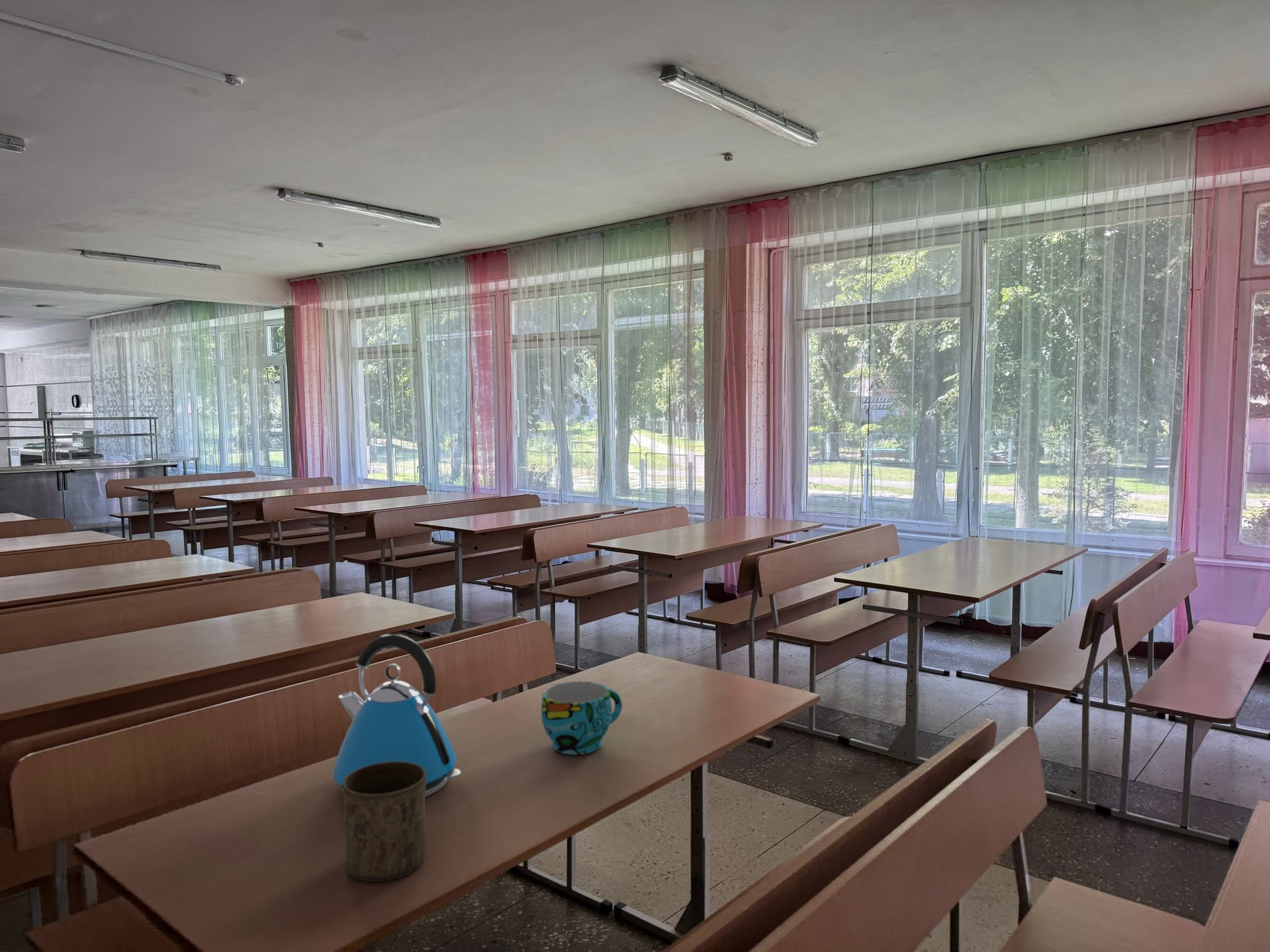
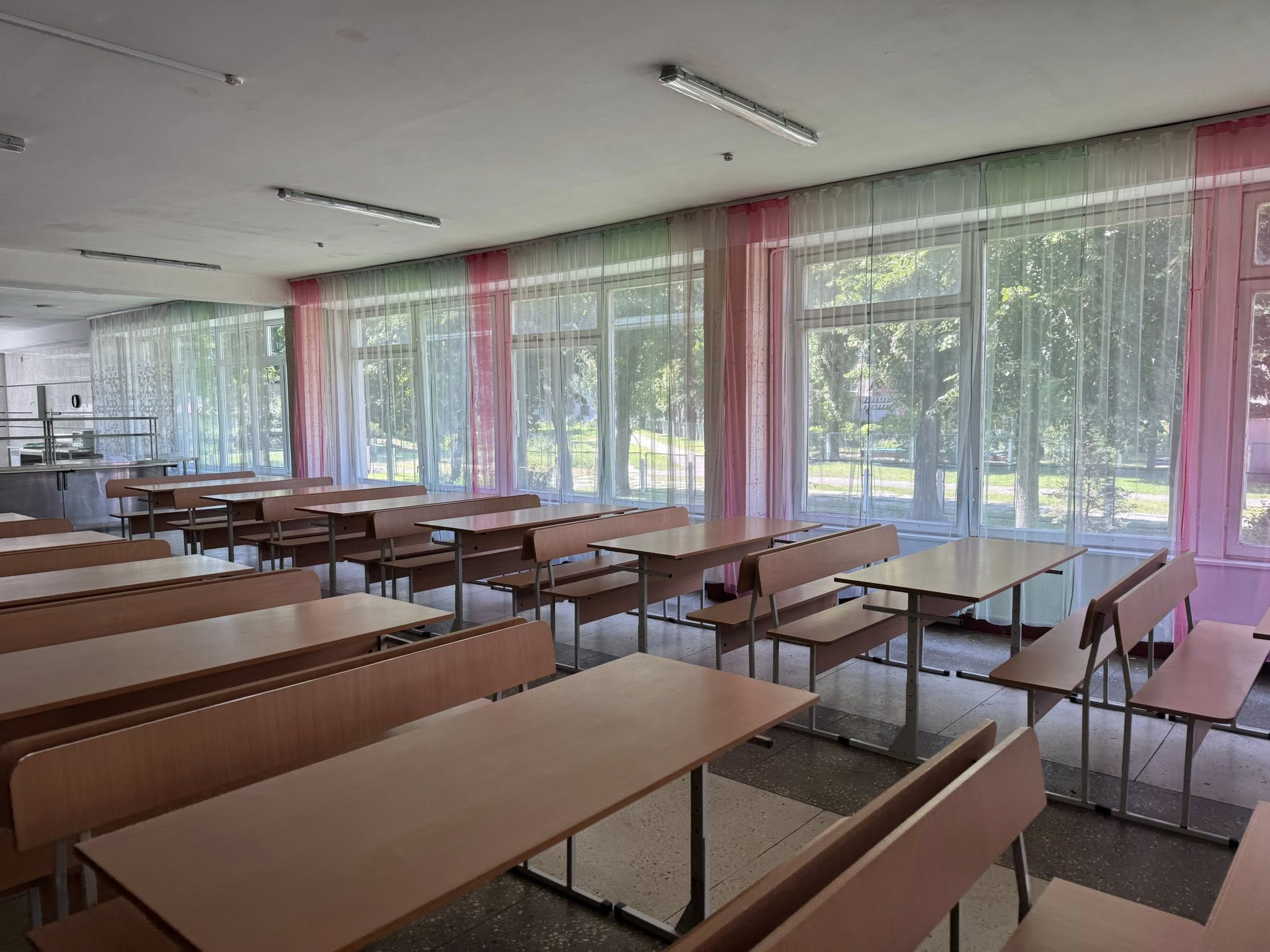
- cup (579, 717)
- kettle (397, 708)
- cup (386, 819)
